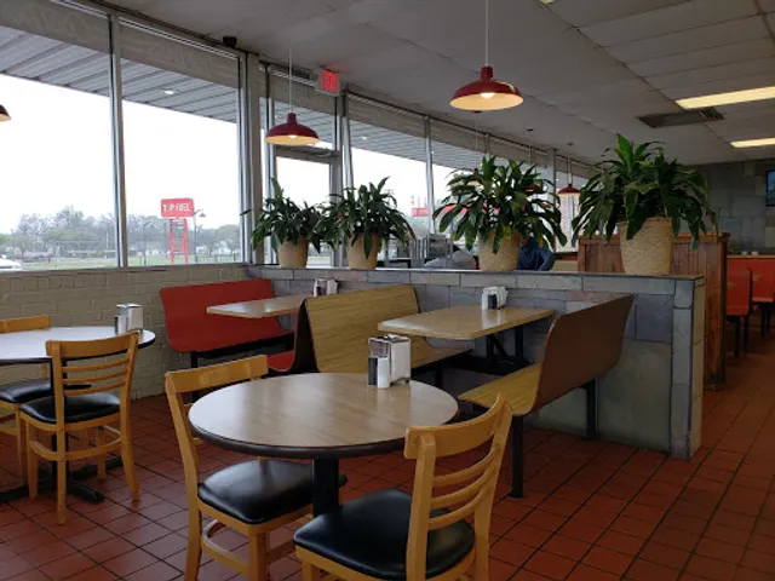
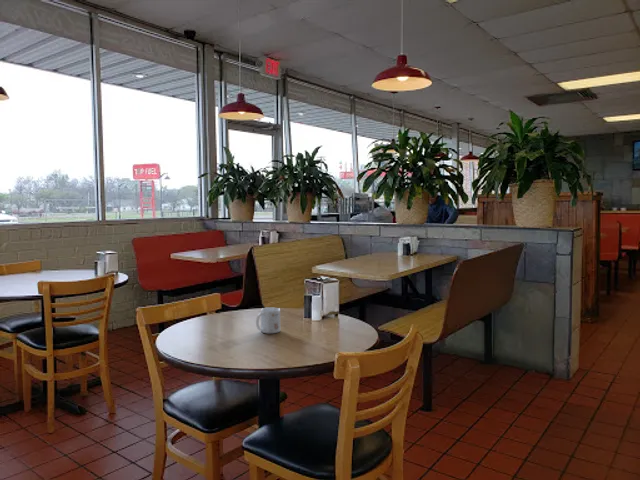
+ mug (267, 321)
